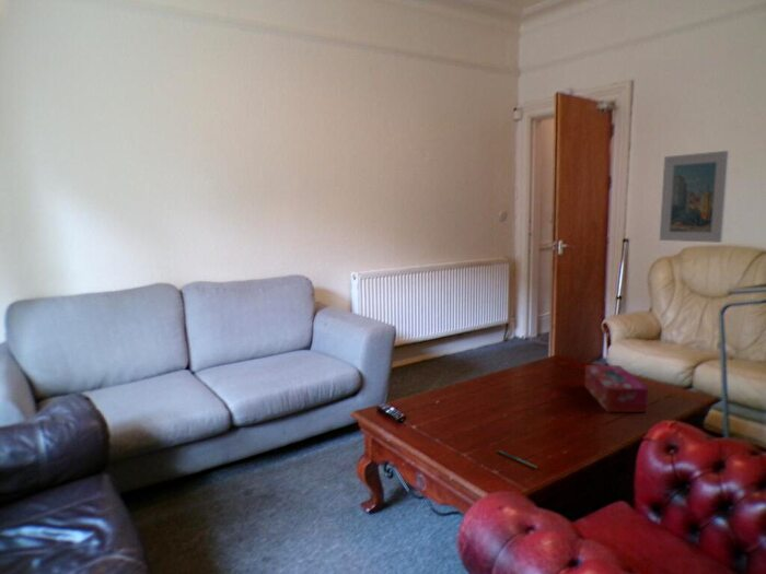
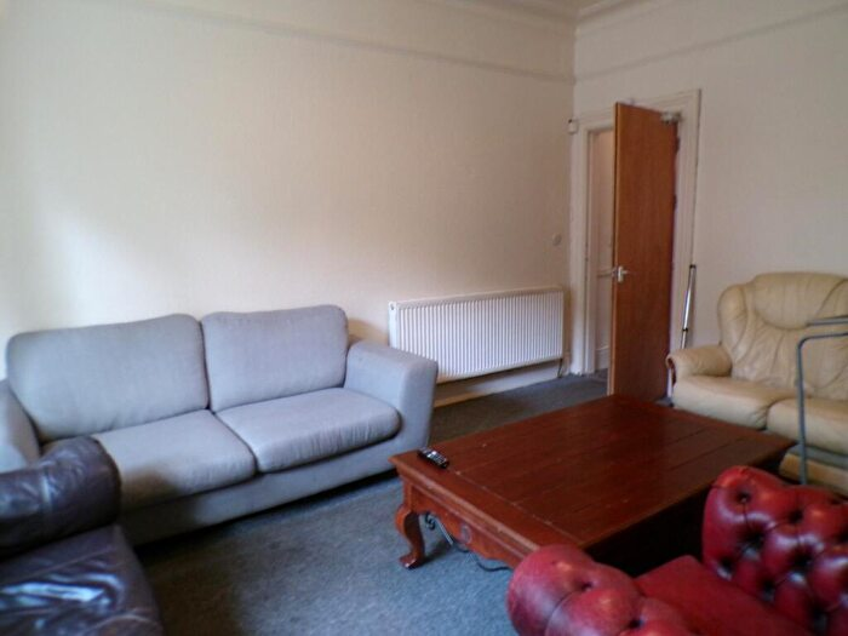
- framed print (692, 198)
- pen (517, 458)
- tissue box (613, 387)
